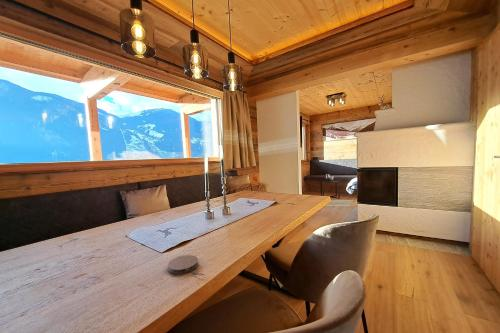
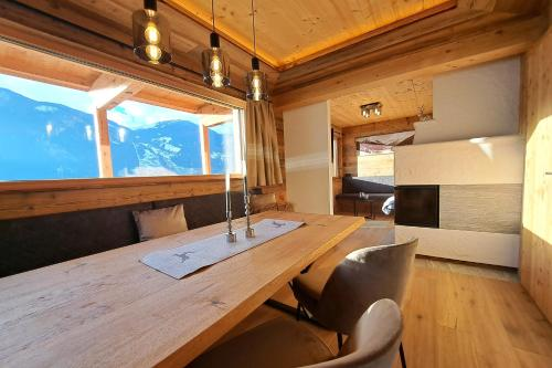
- coaster (183, 263)
